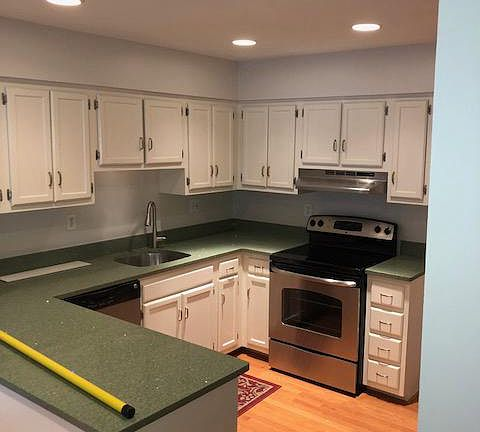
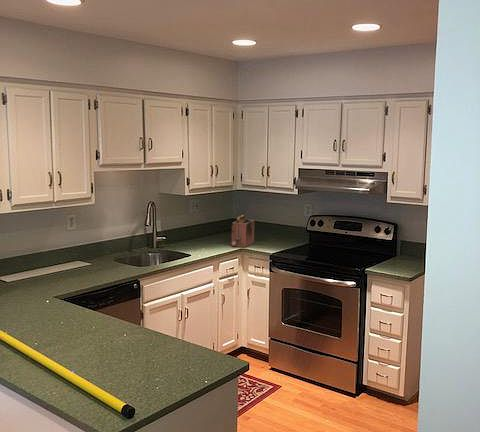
+ toaster (242, 230)
